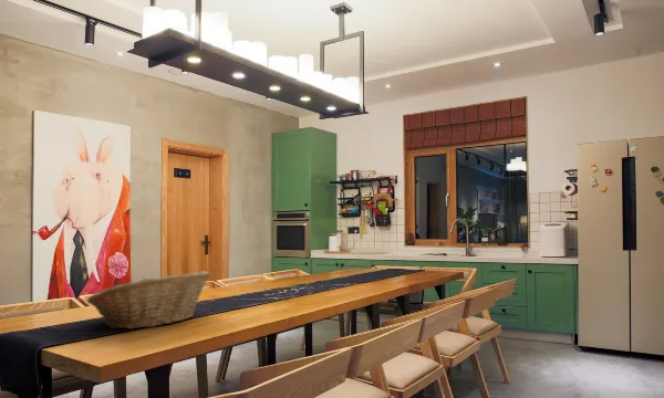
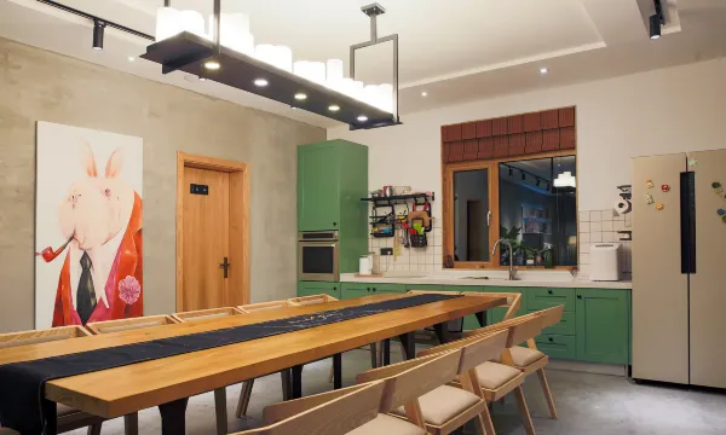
- fruit basket (153, 295)
